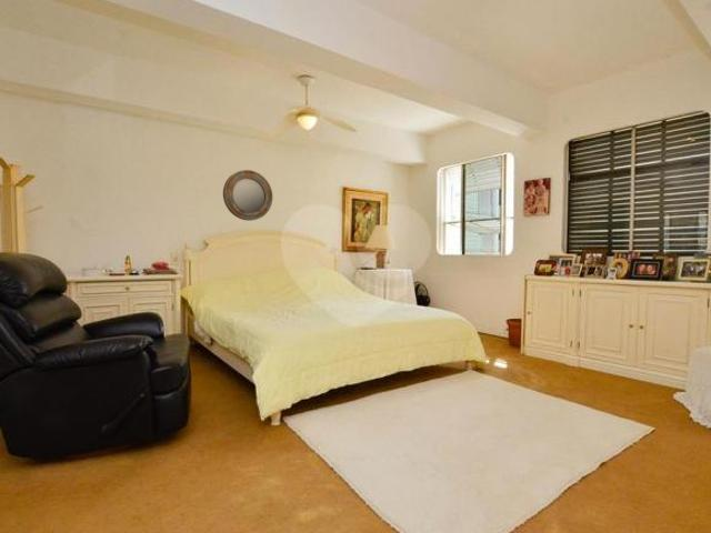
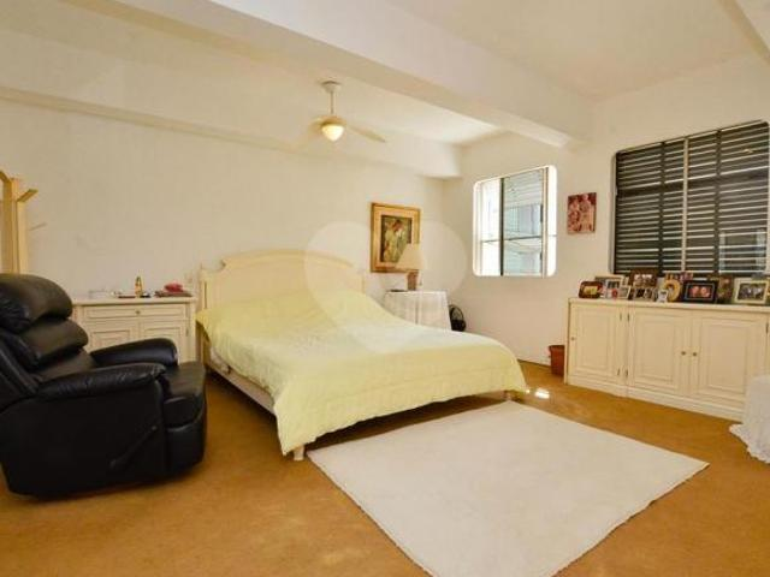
- home mirror (248, 194)
